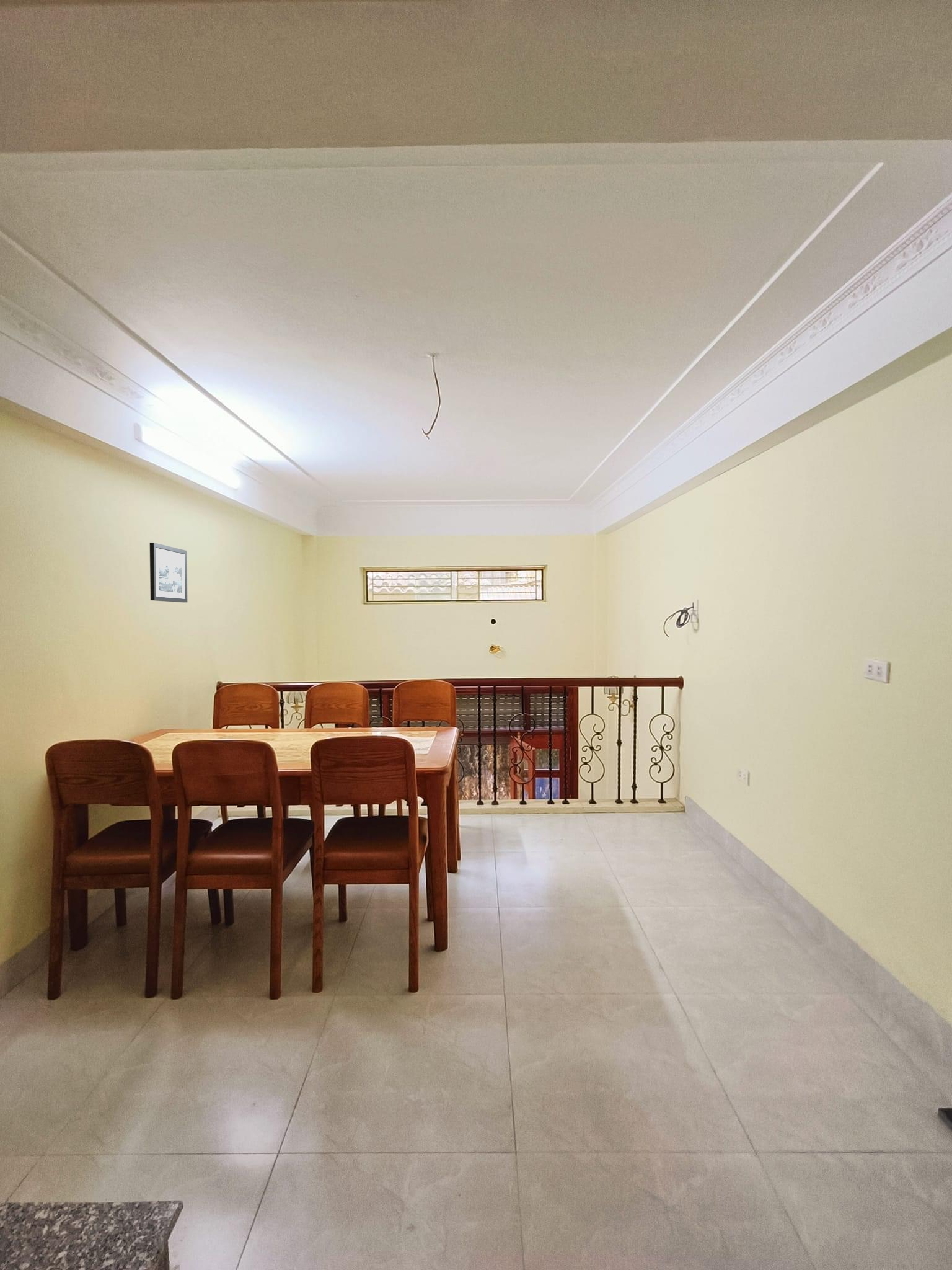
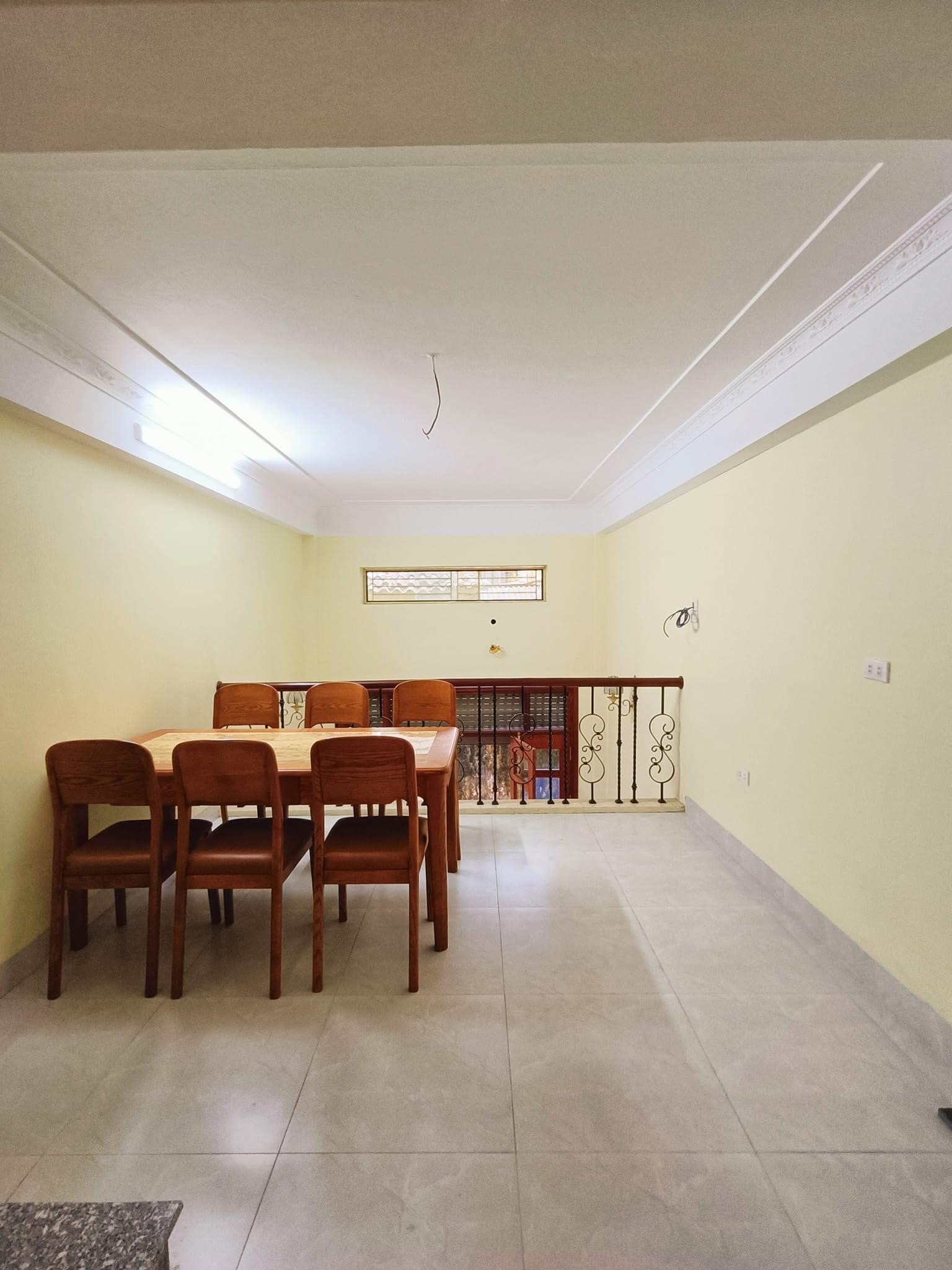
- picture frame (169, 574)
